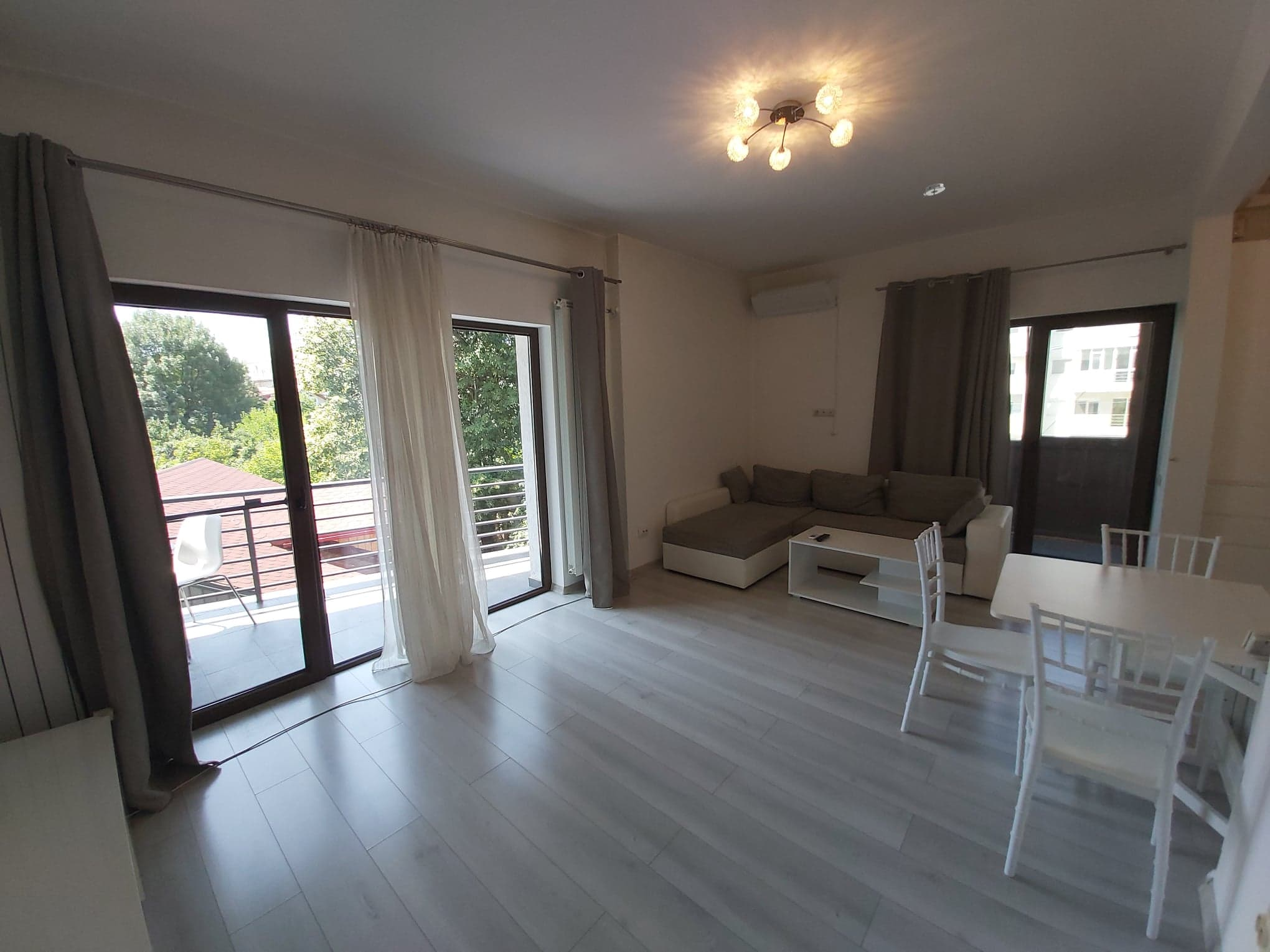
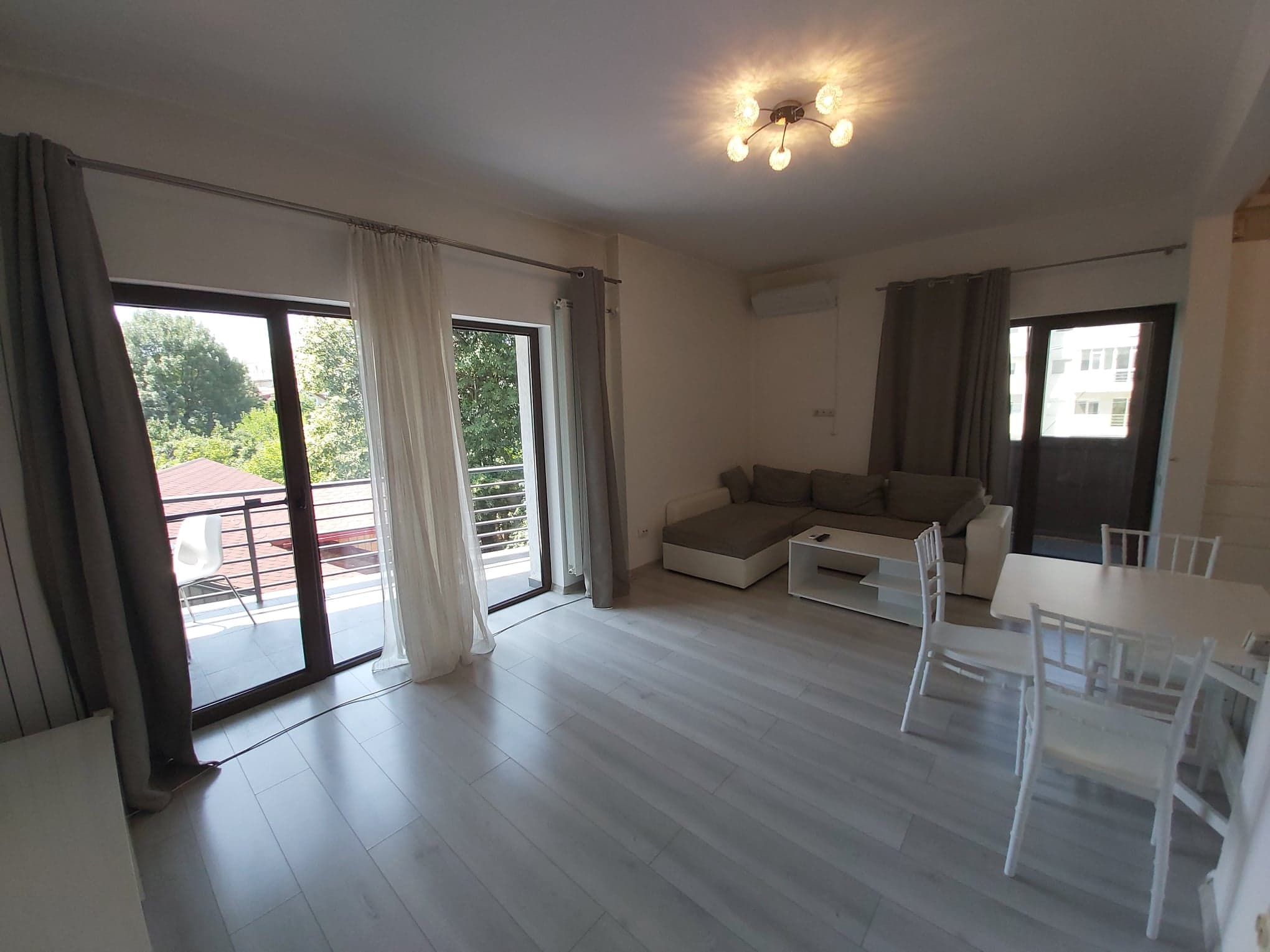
- smoke detector (933, 189)
